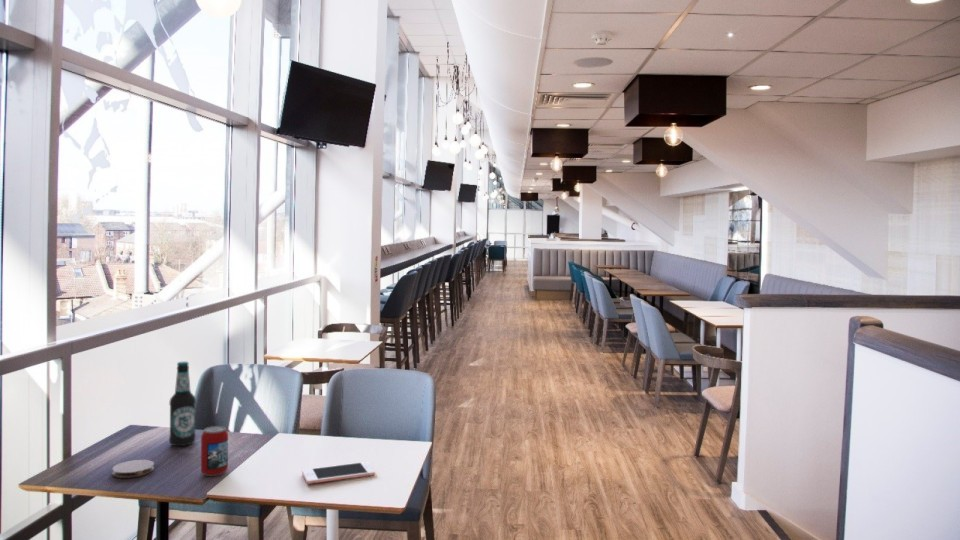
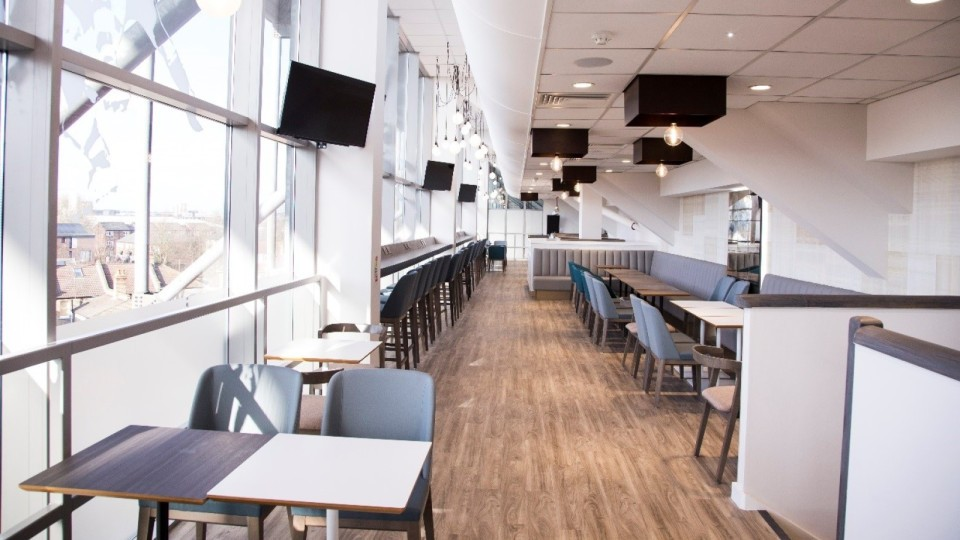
- bottle (182, 403)
- coaster (133, 468)
- beverage can (214, 450)
- cell phone (338, 472)
